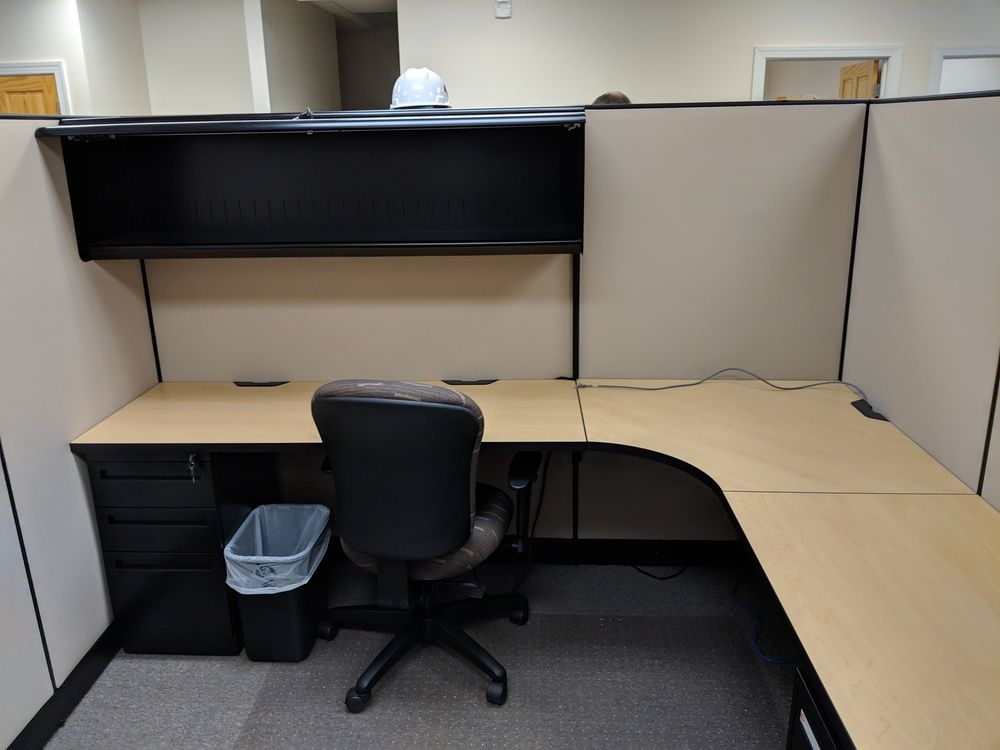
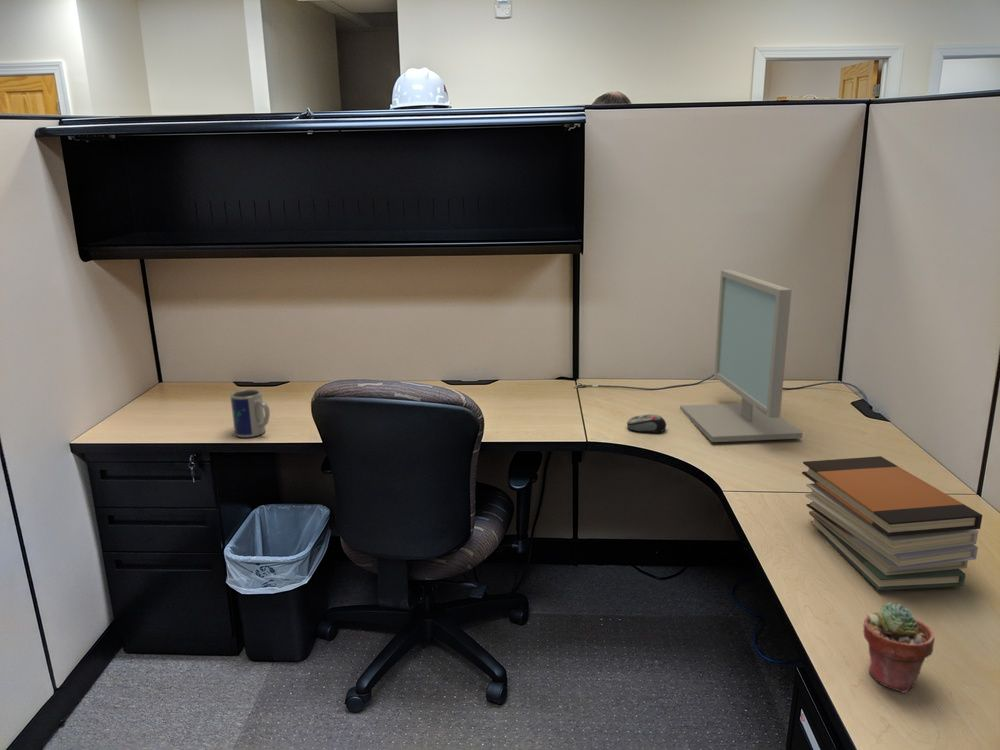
+ mug (253, 414)
+ computer mouse (646, 421)
+ computer monitor (742, 353)
+ book stack (883, 520)
+ potted succulent (896, 642)
